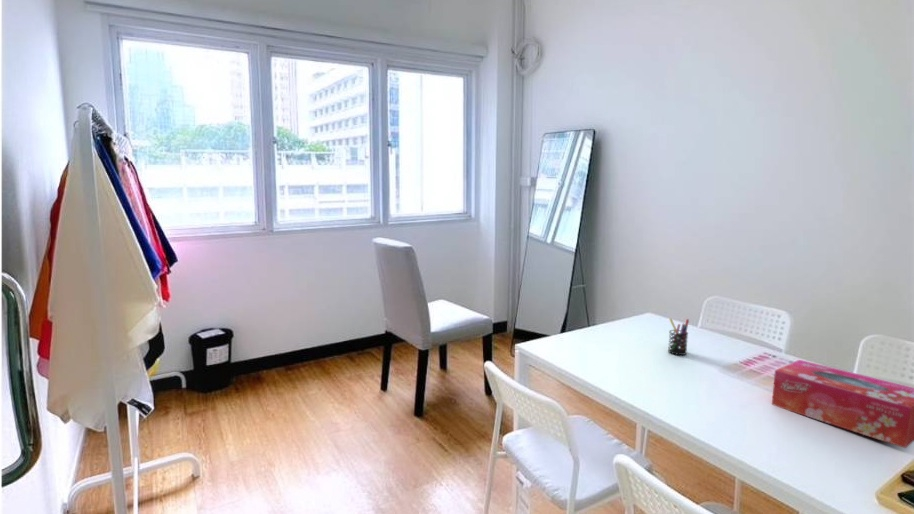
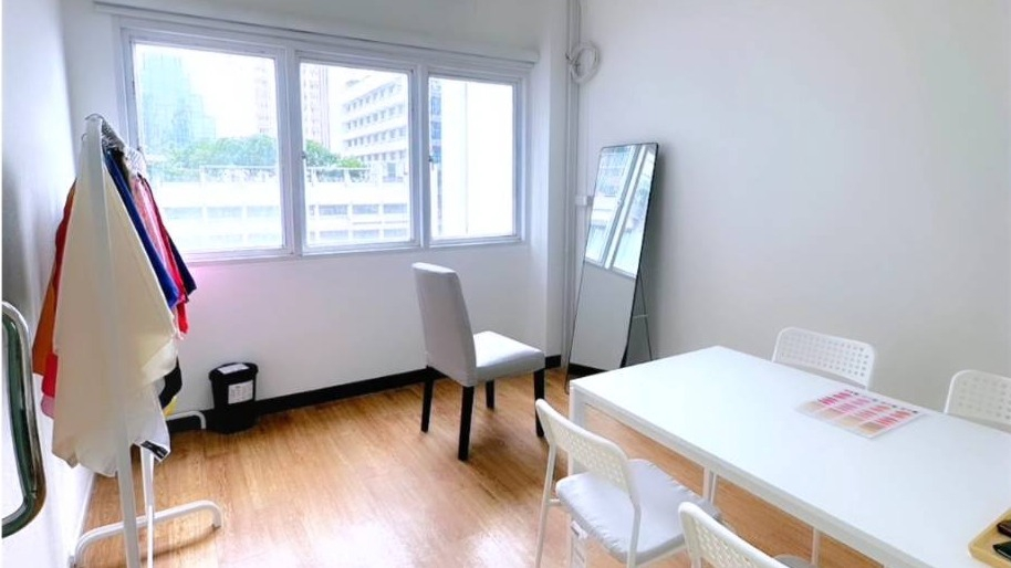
- pen holder (680, 334)
- tissue box (846, 398)
